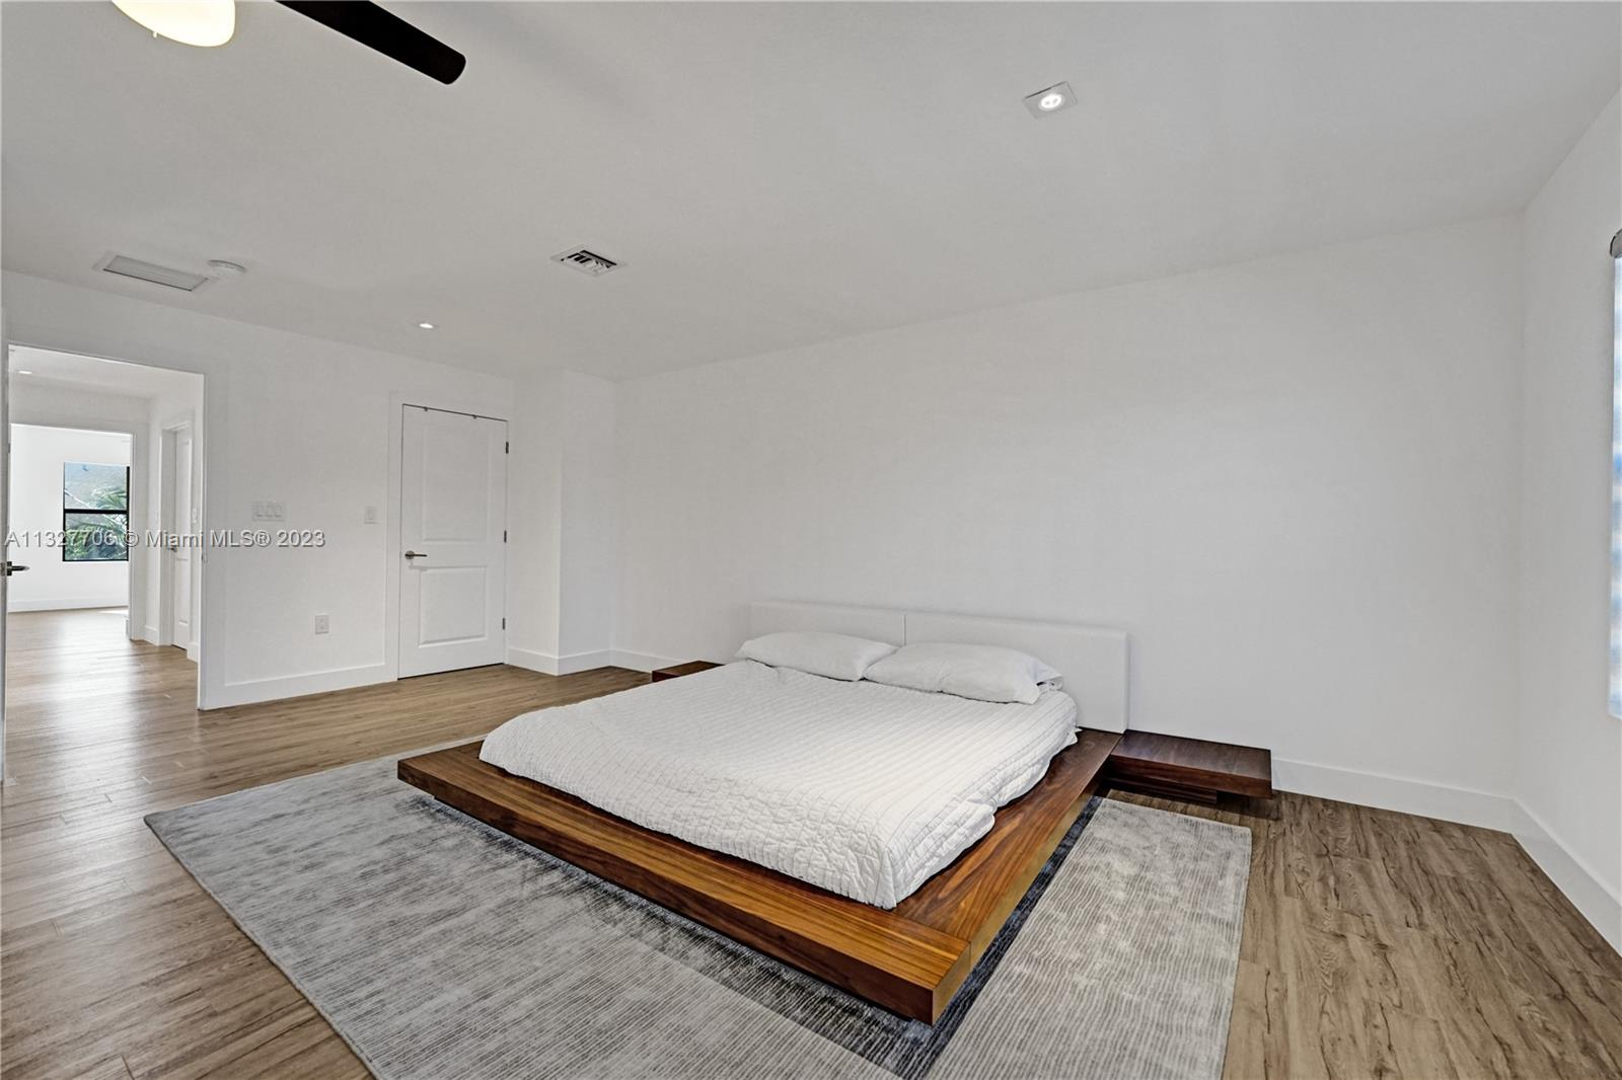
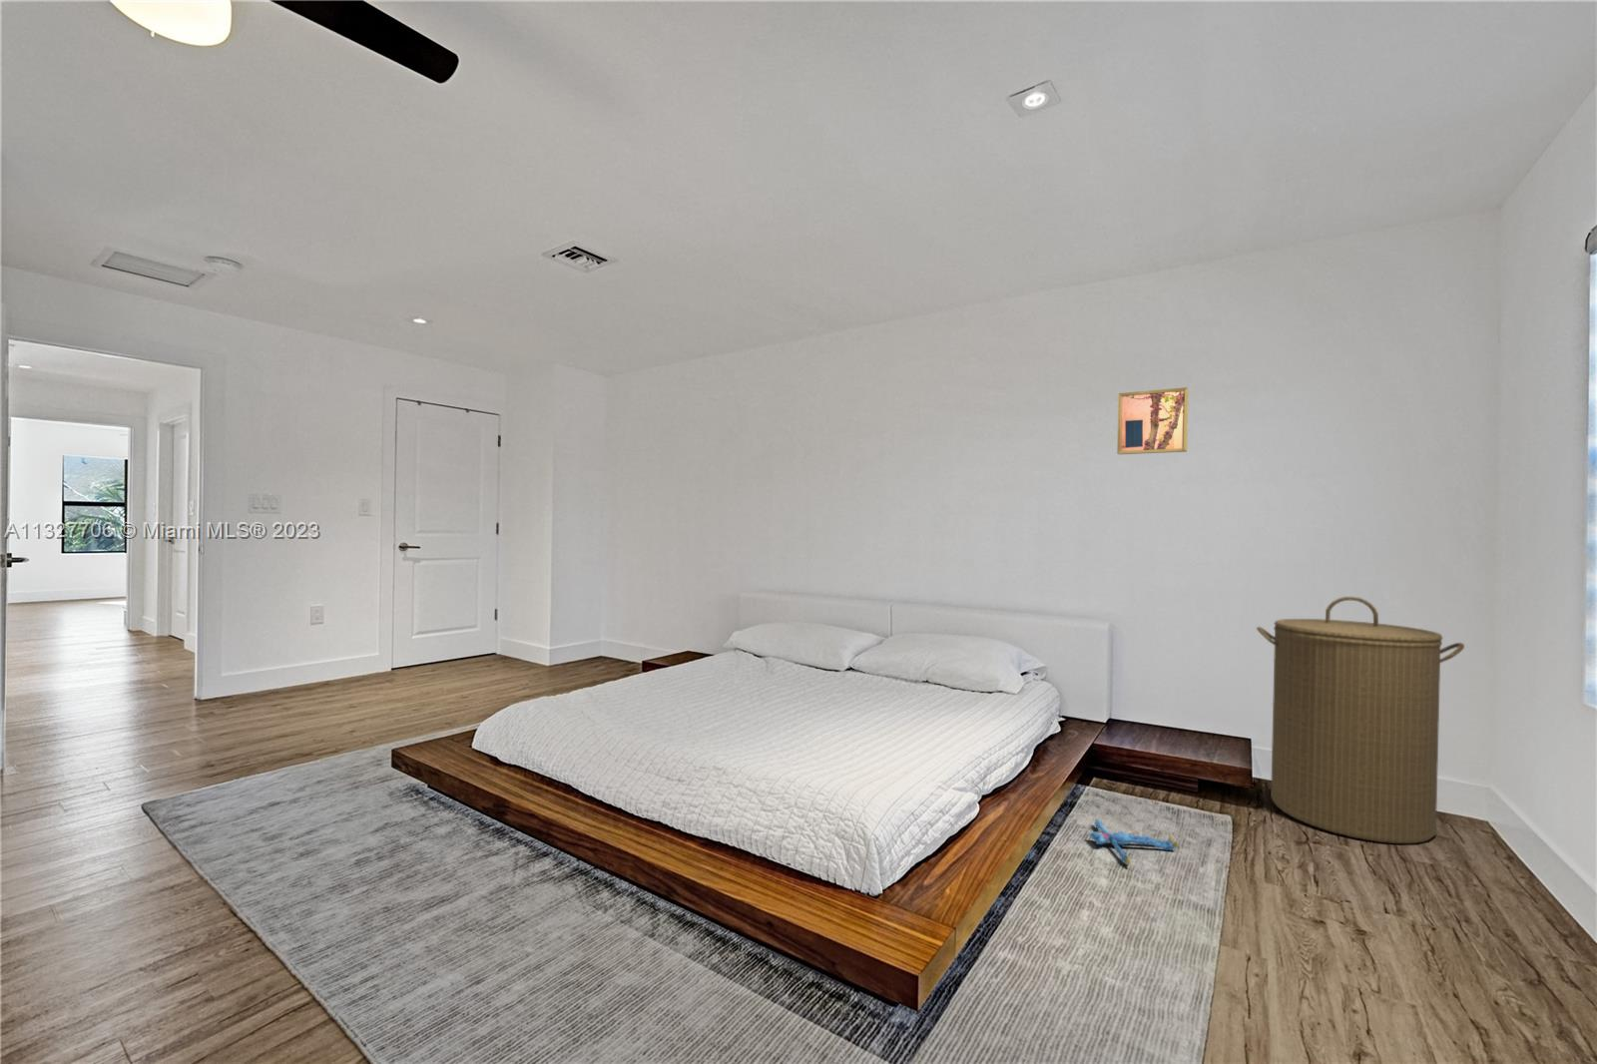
+ wall art (1152, 422)
+ plush toy (1132, 840)
+ laundry hamper (1351, 705)
